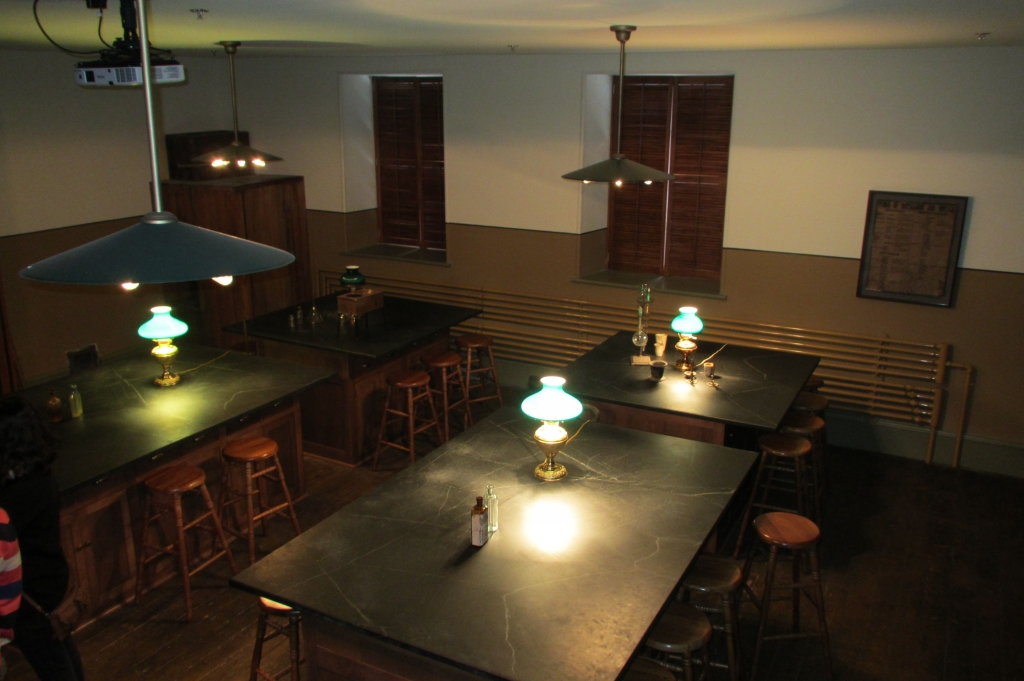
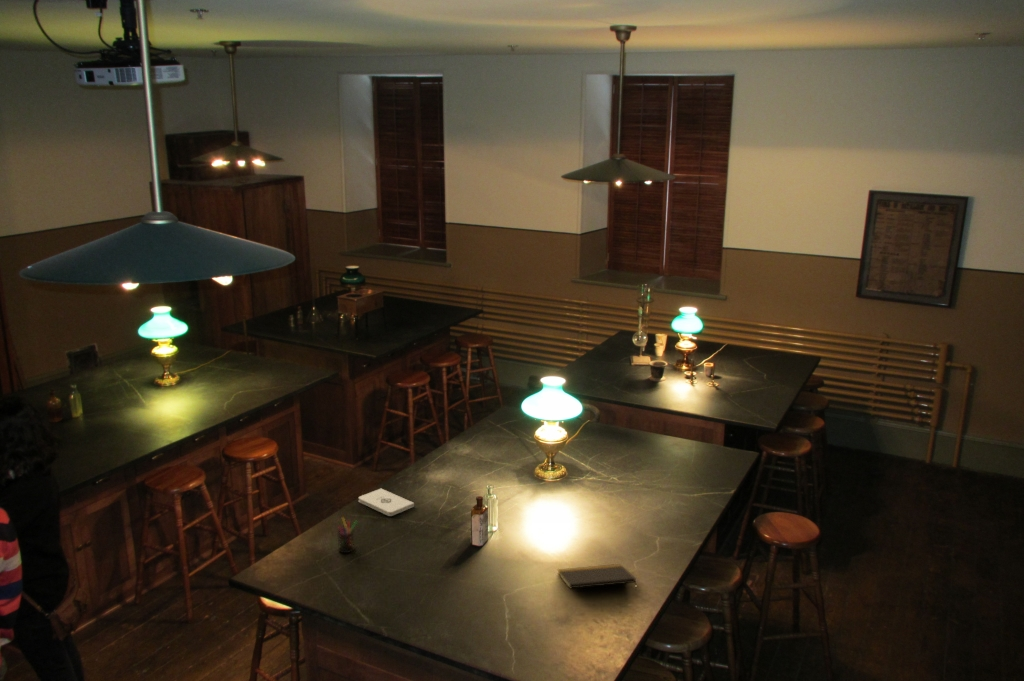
+ notepad (385, 502)
+ notepad (595, 575)
+ pen holder (347, 533)
